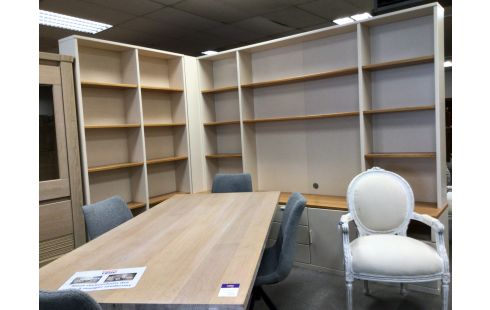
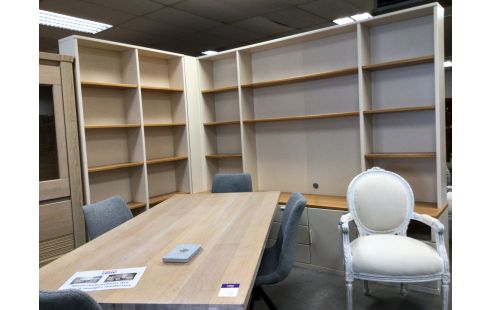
+ notepad (183, 252)
